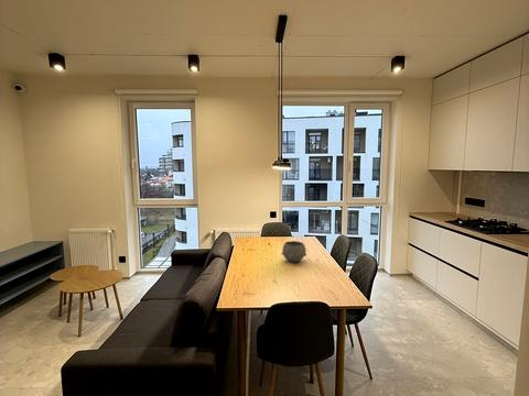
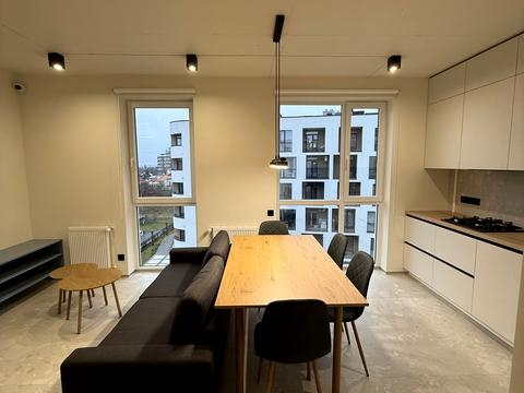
- bowl (293, 251)
